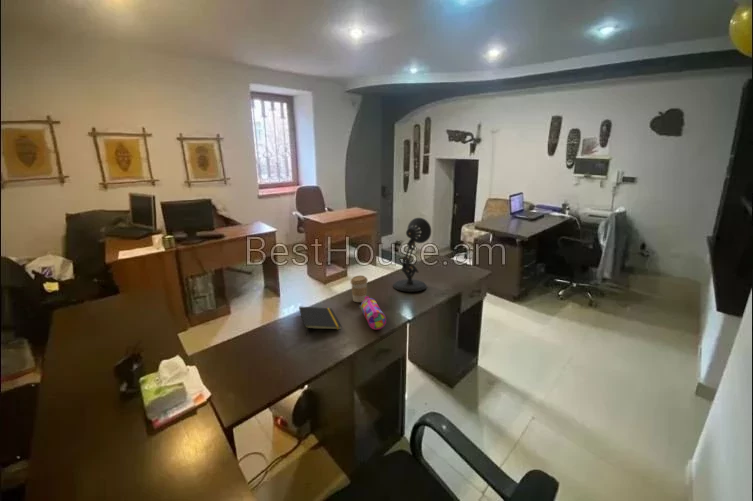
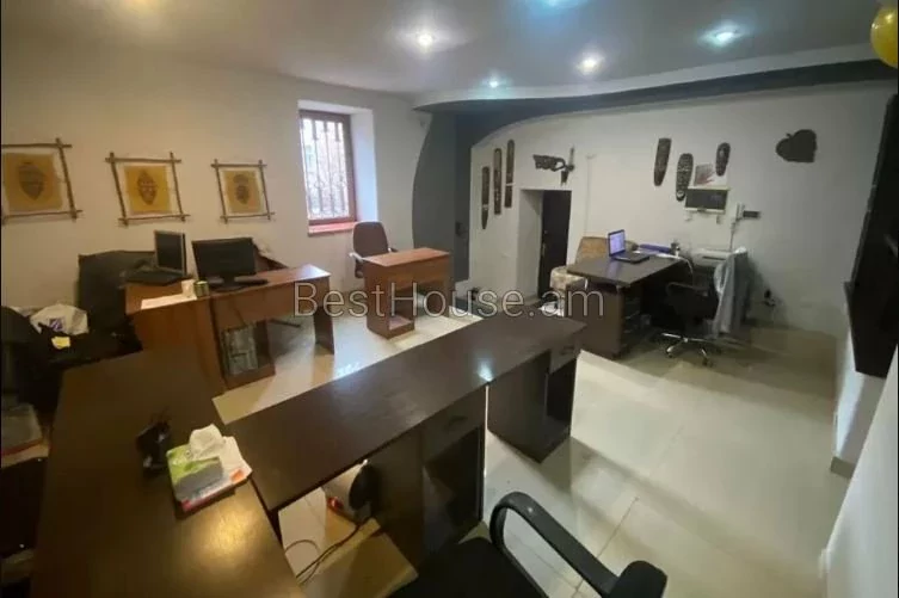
- coffee cup (359, 288)
- notepad (319, 317)
- pencil case (372, 312)
- desk lamp (410, 253)
